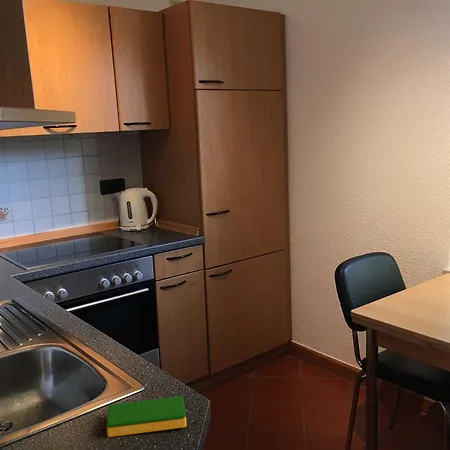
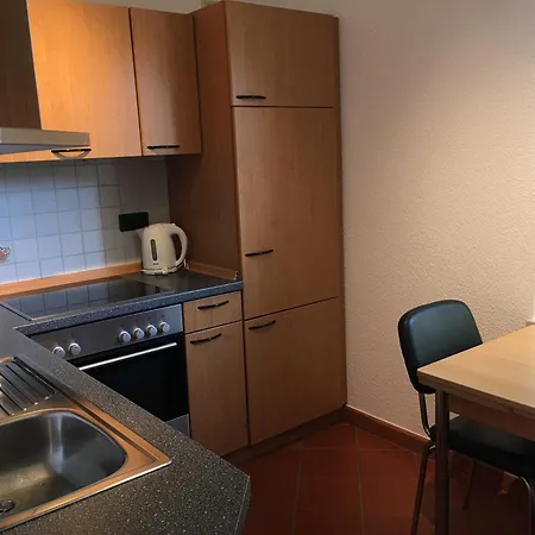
- dish sponge (146, 415)
